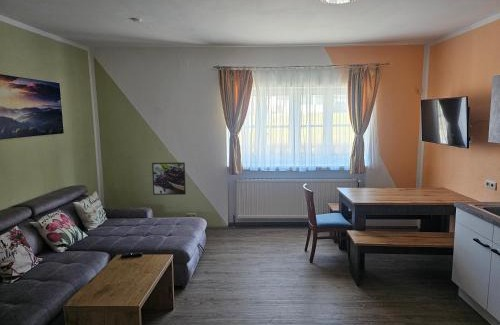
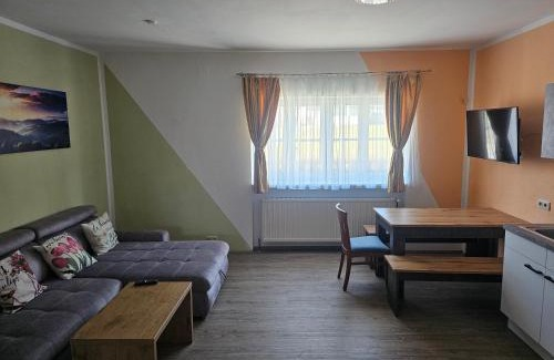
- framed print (168, 178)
